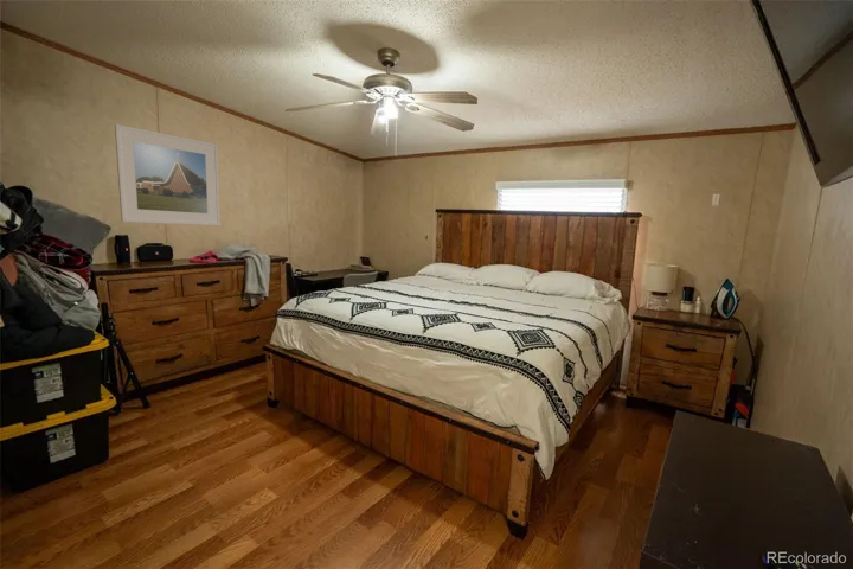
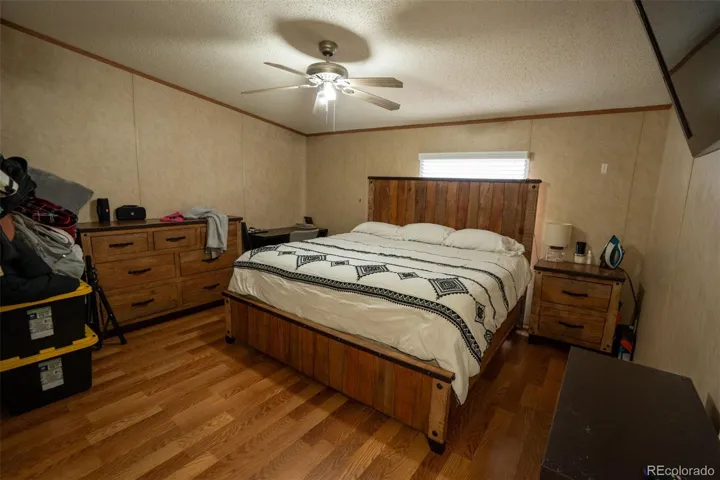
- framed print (173, 180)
